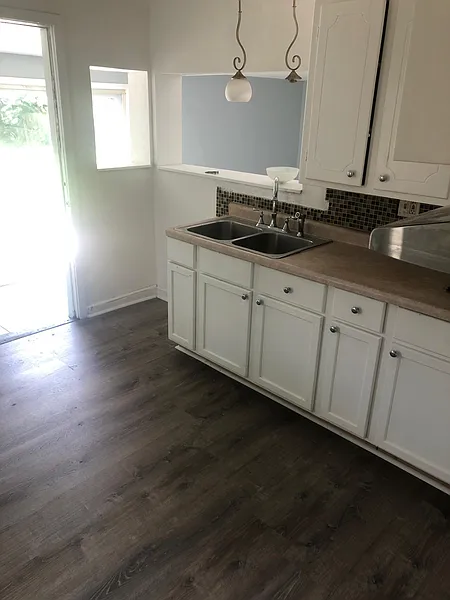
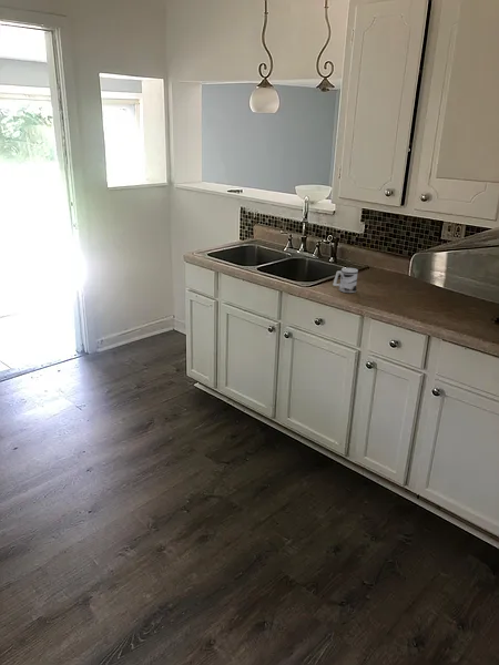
+ mug (345, 279)
